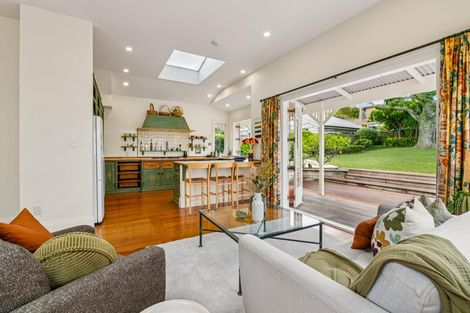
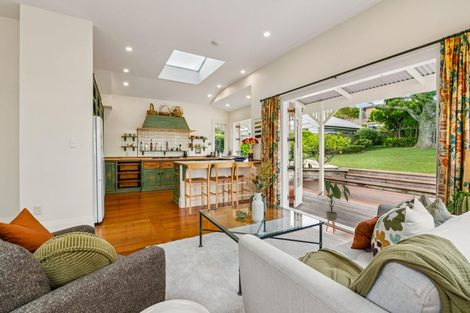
+ house plant (333, 205)
